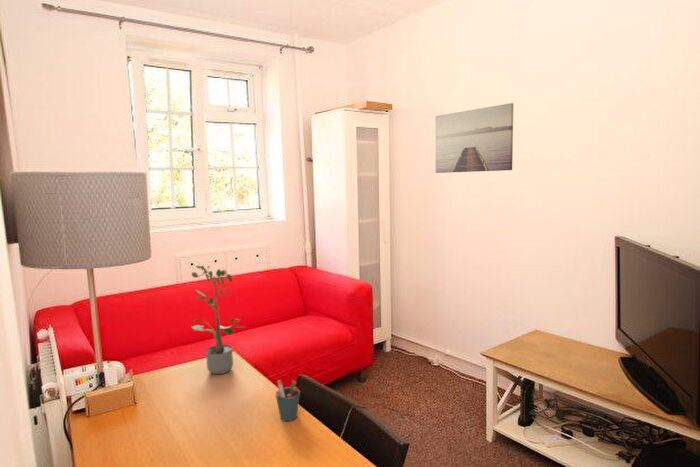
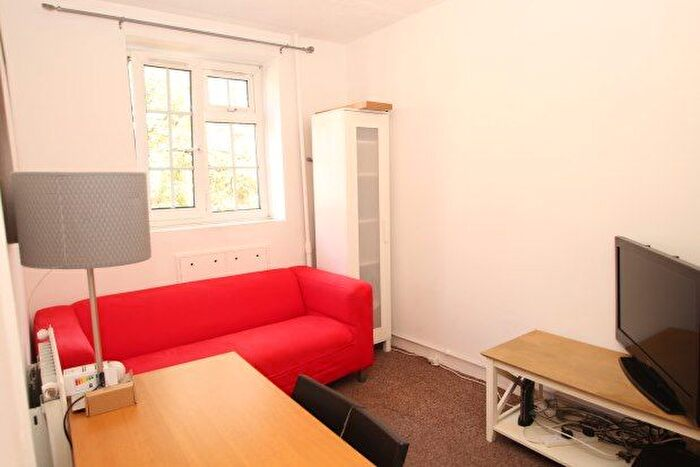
- potted plant (216, 315)
- wall art (471, 141)
- pen holder (287, 398)
